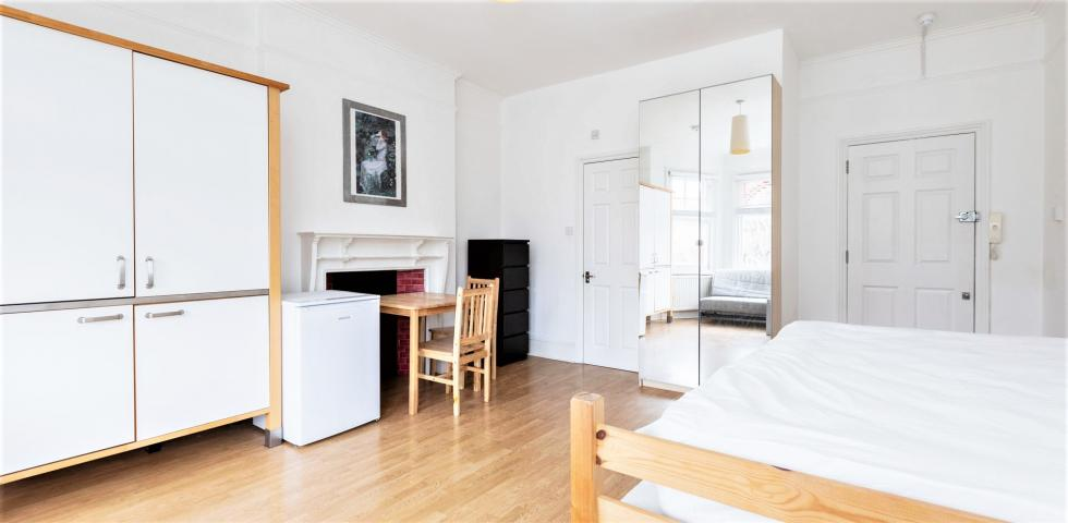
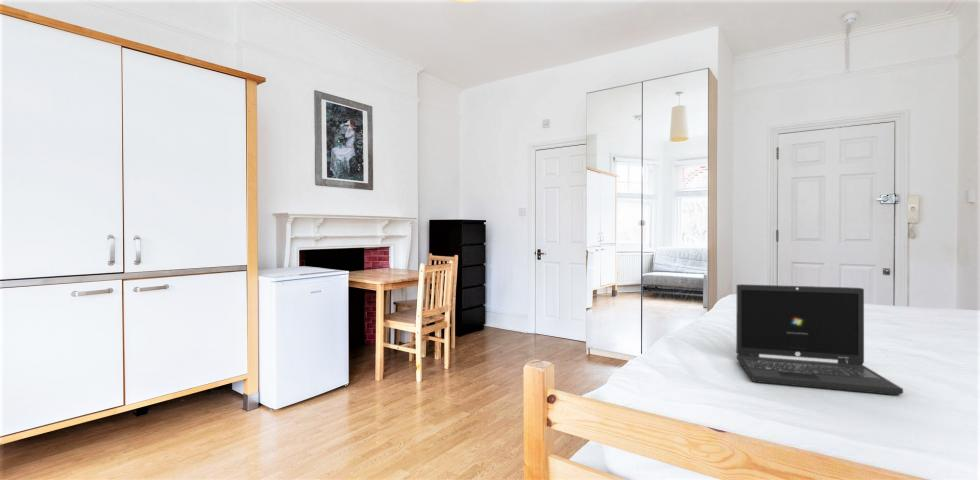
+ laptop (809, 333)
